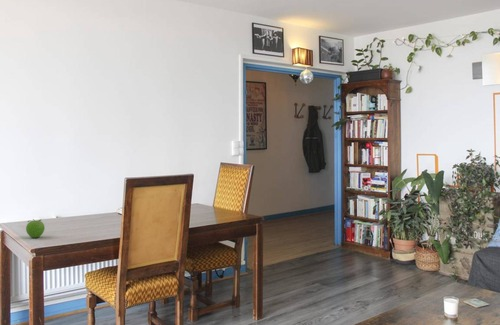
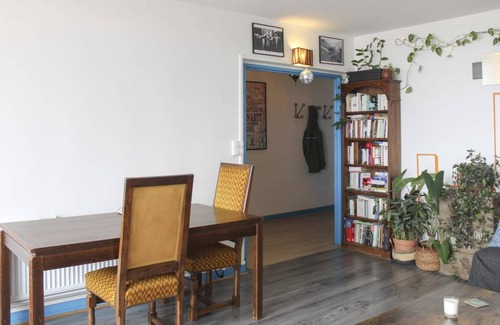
- fruit (35, 228)
